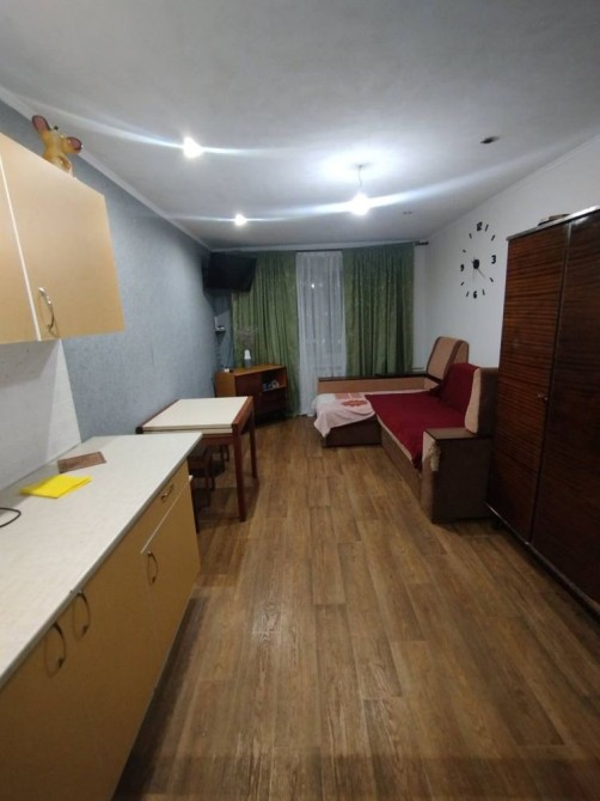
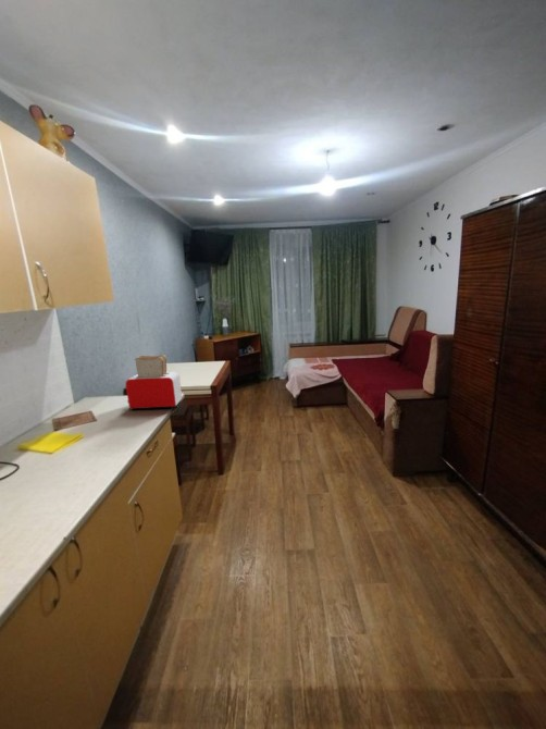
+ toaster (151, 381)
